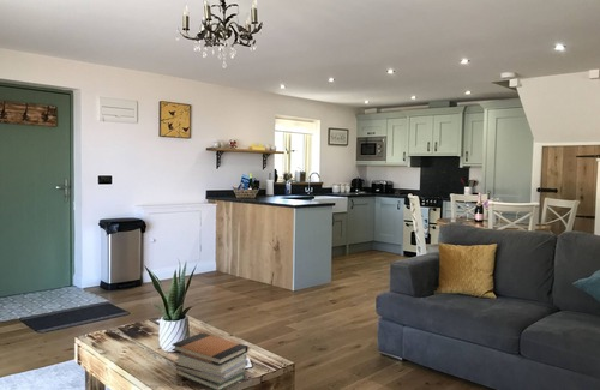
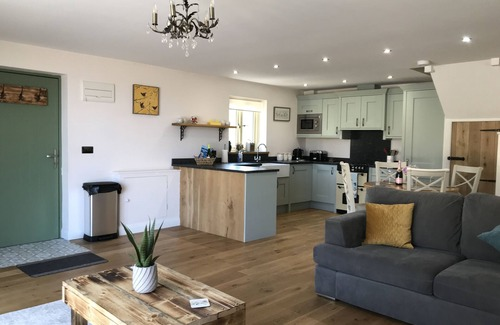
- book stack (210, 360)
